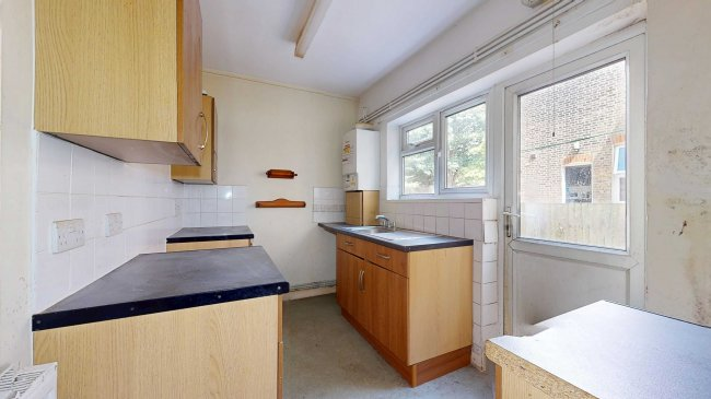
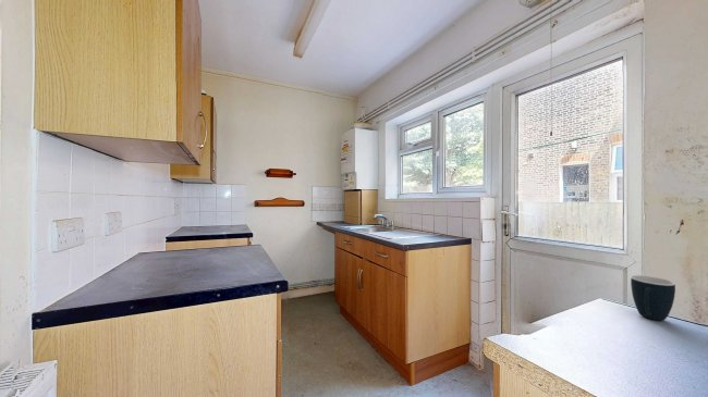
+ mug (650, 299)
